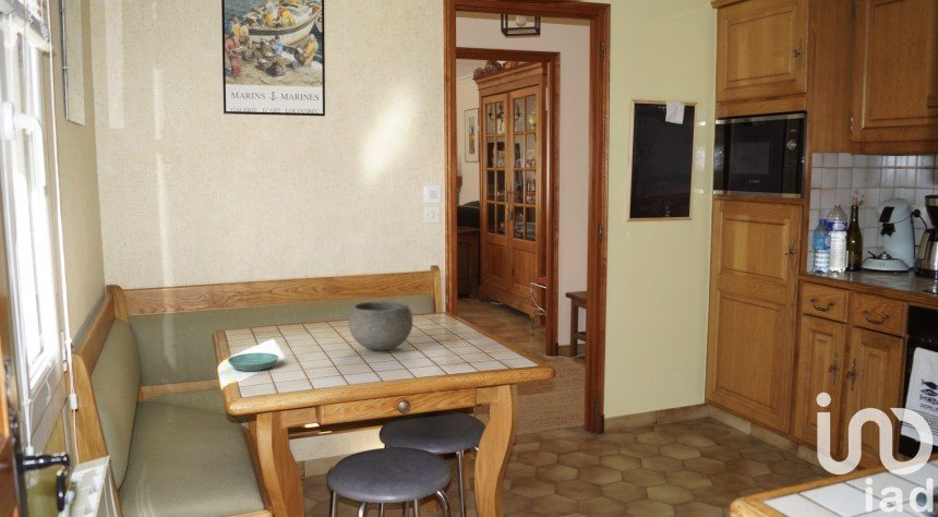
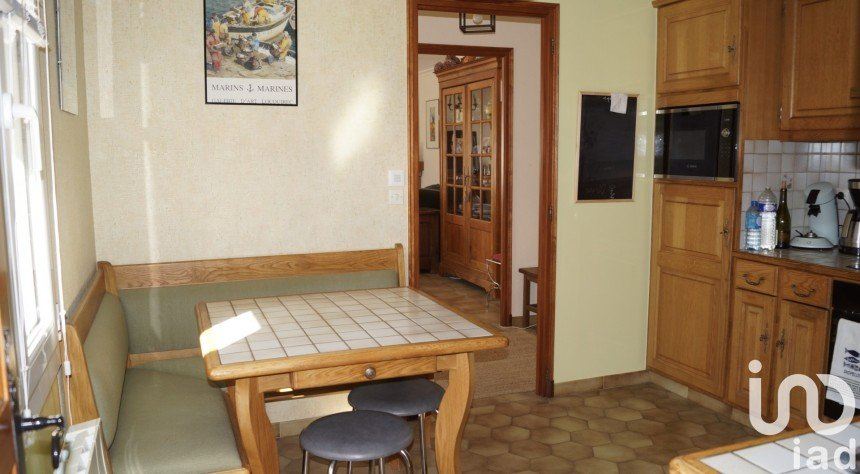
- saucer (253, 362)
- bowl (381, 326)
